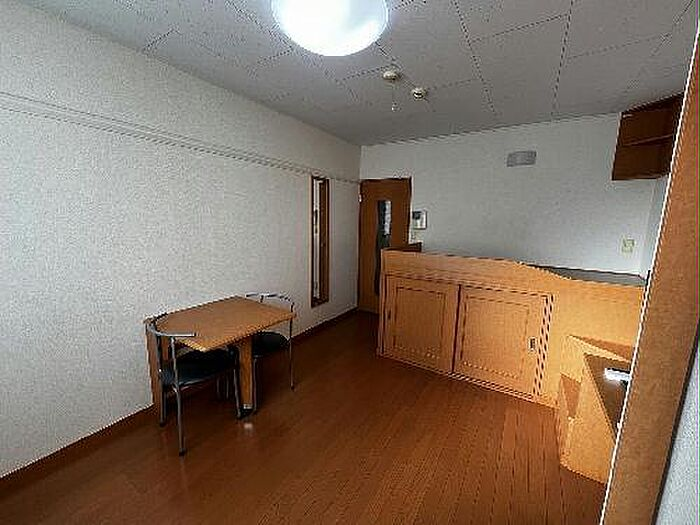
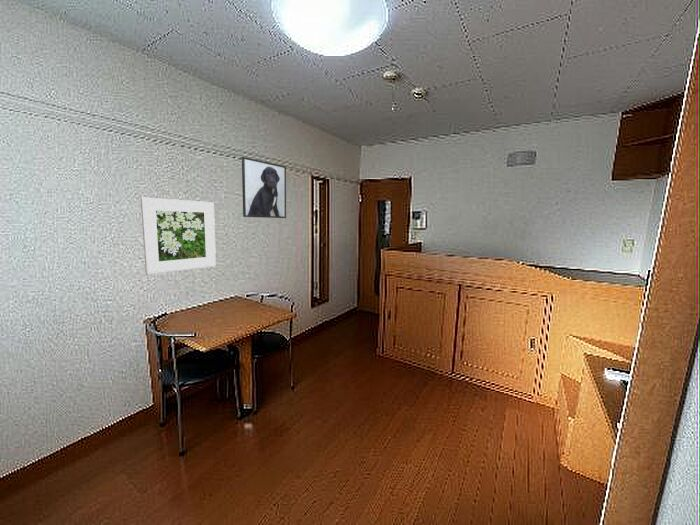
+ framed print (265, 190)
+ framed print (182, 235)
